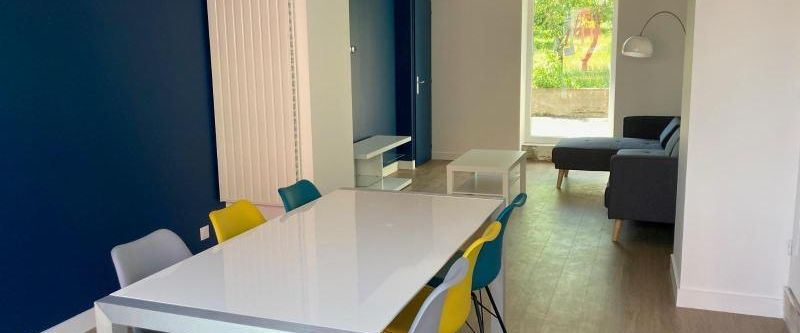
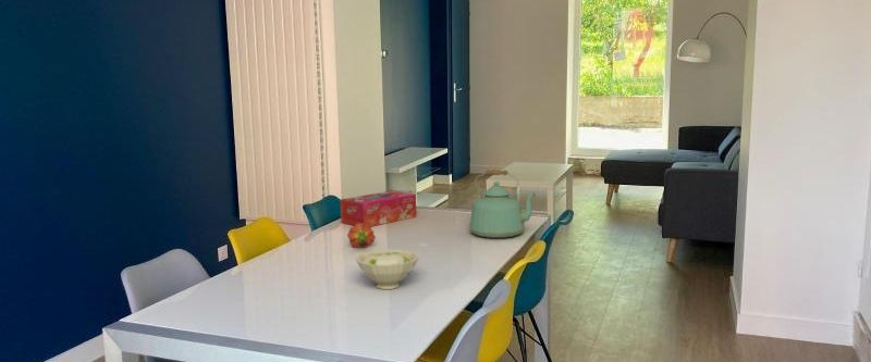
+ bowl (388, 270)
+ tissue box (379, 208)
+ flower (361, 237)
+ kettle (502, 201)
